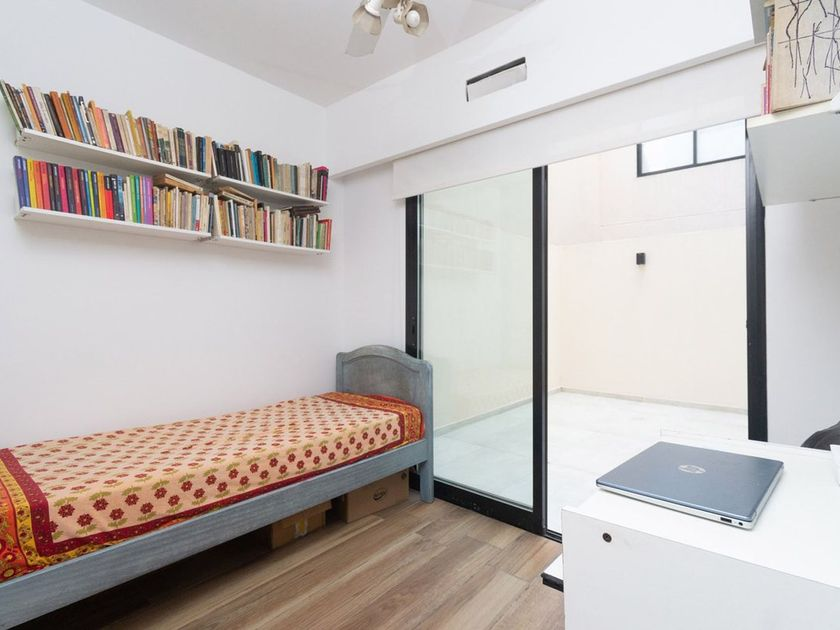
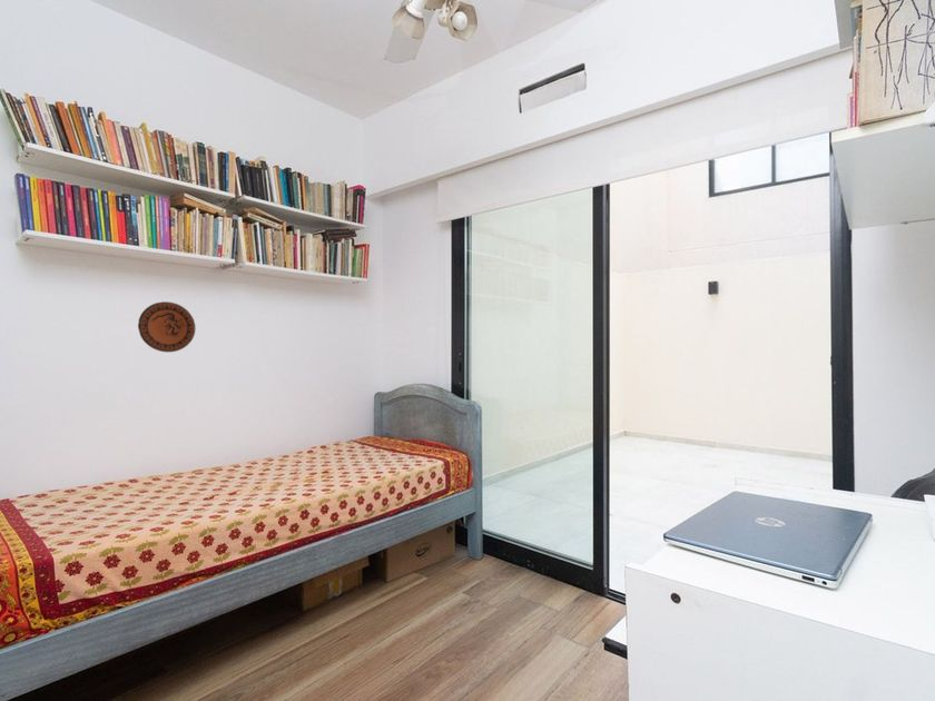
+ decorative plate (167, 326)
